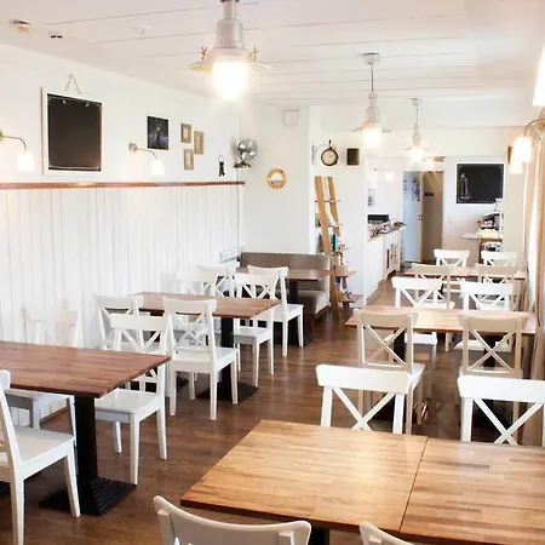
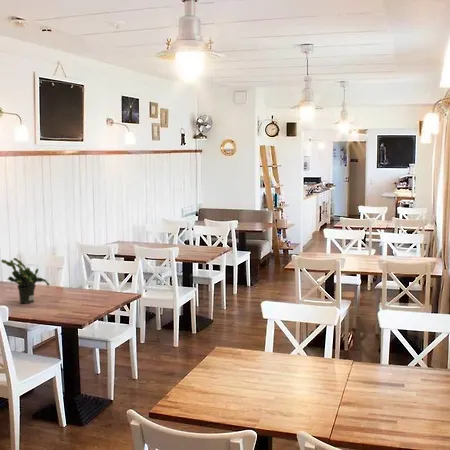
+ potted plant (23, 281)
